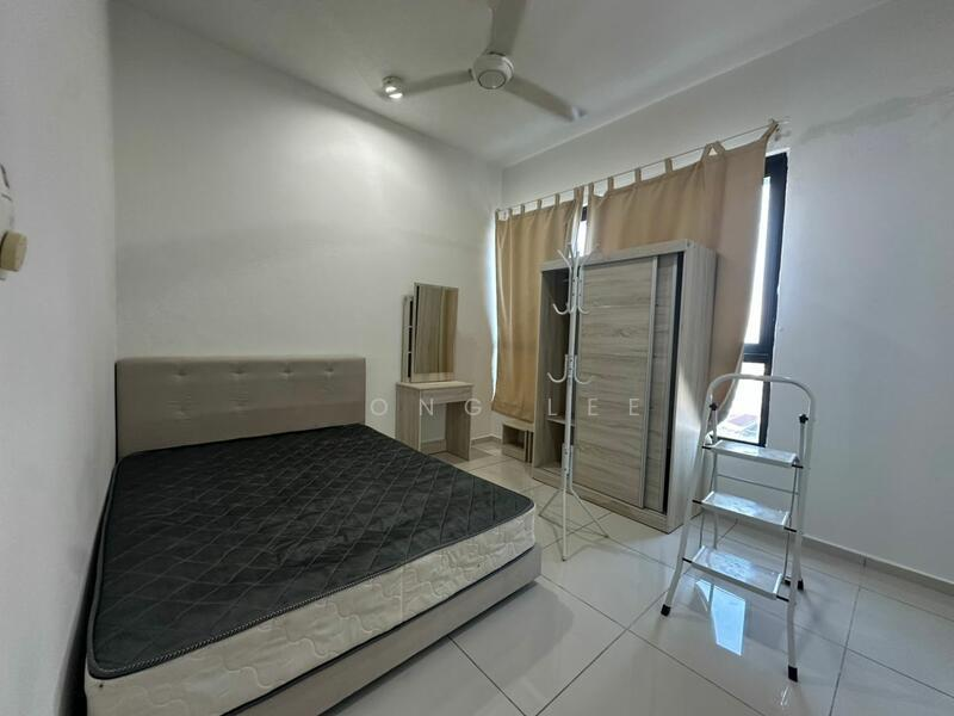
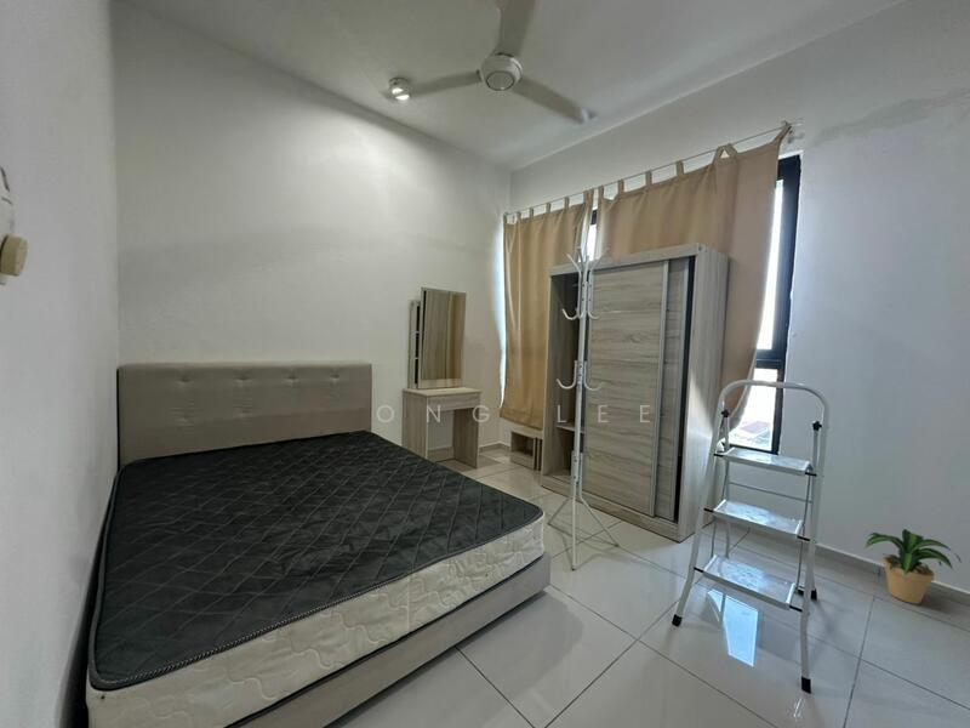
+ potted plant (908, 567)
